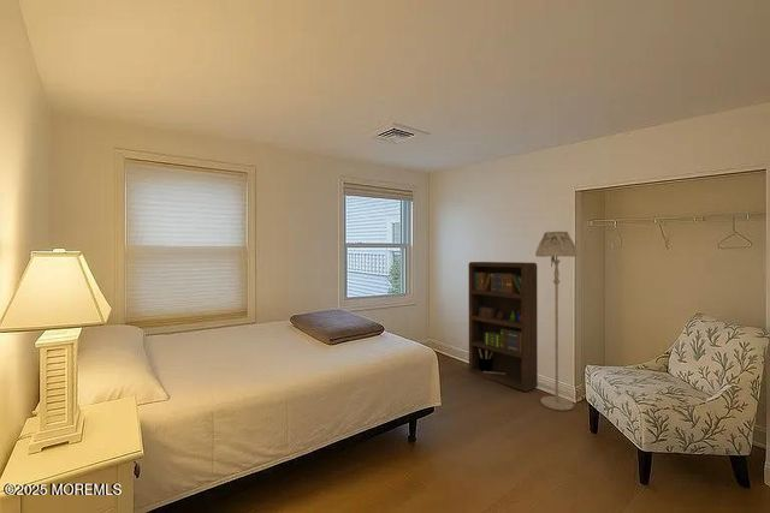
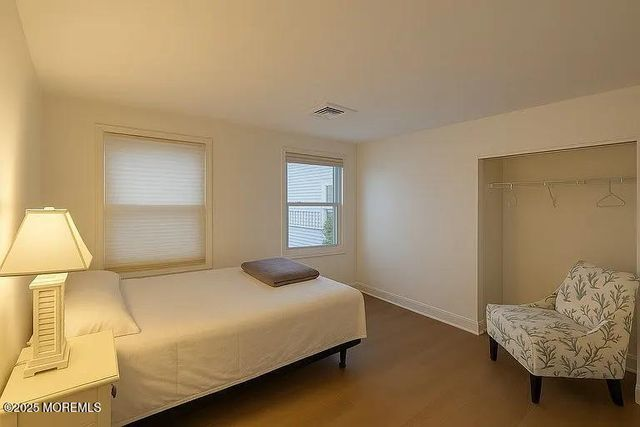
- bookcase (500, 321)
- floor lamp (556, 317)
